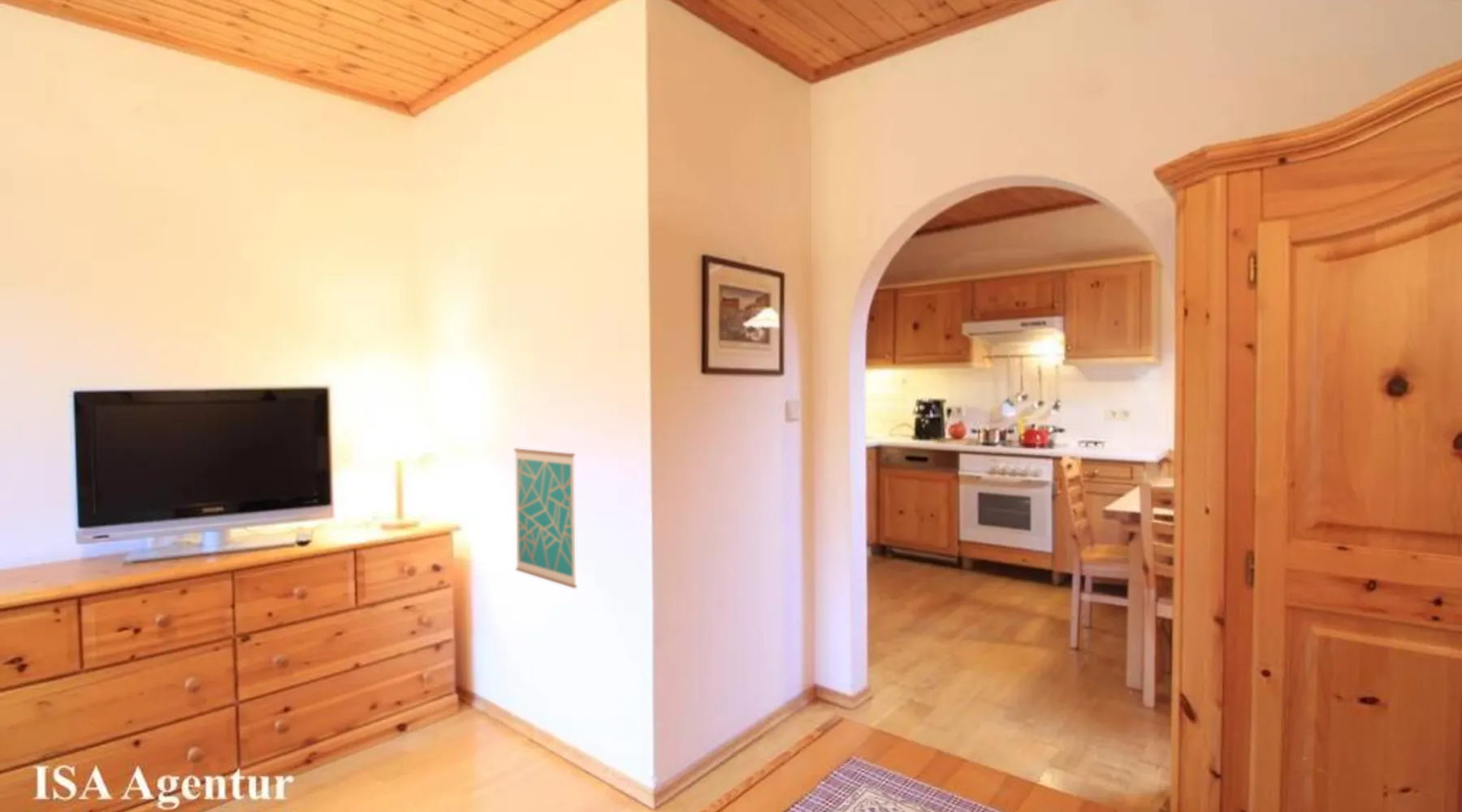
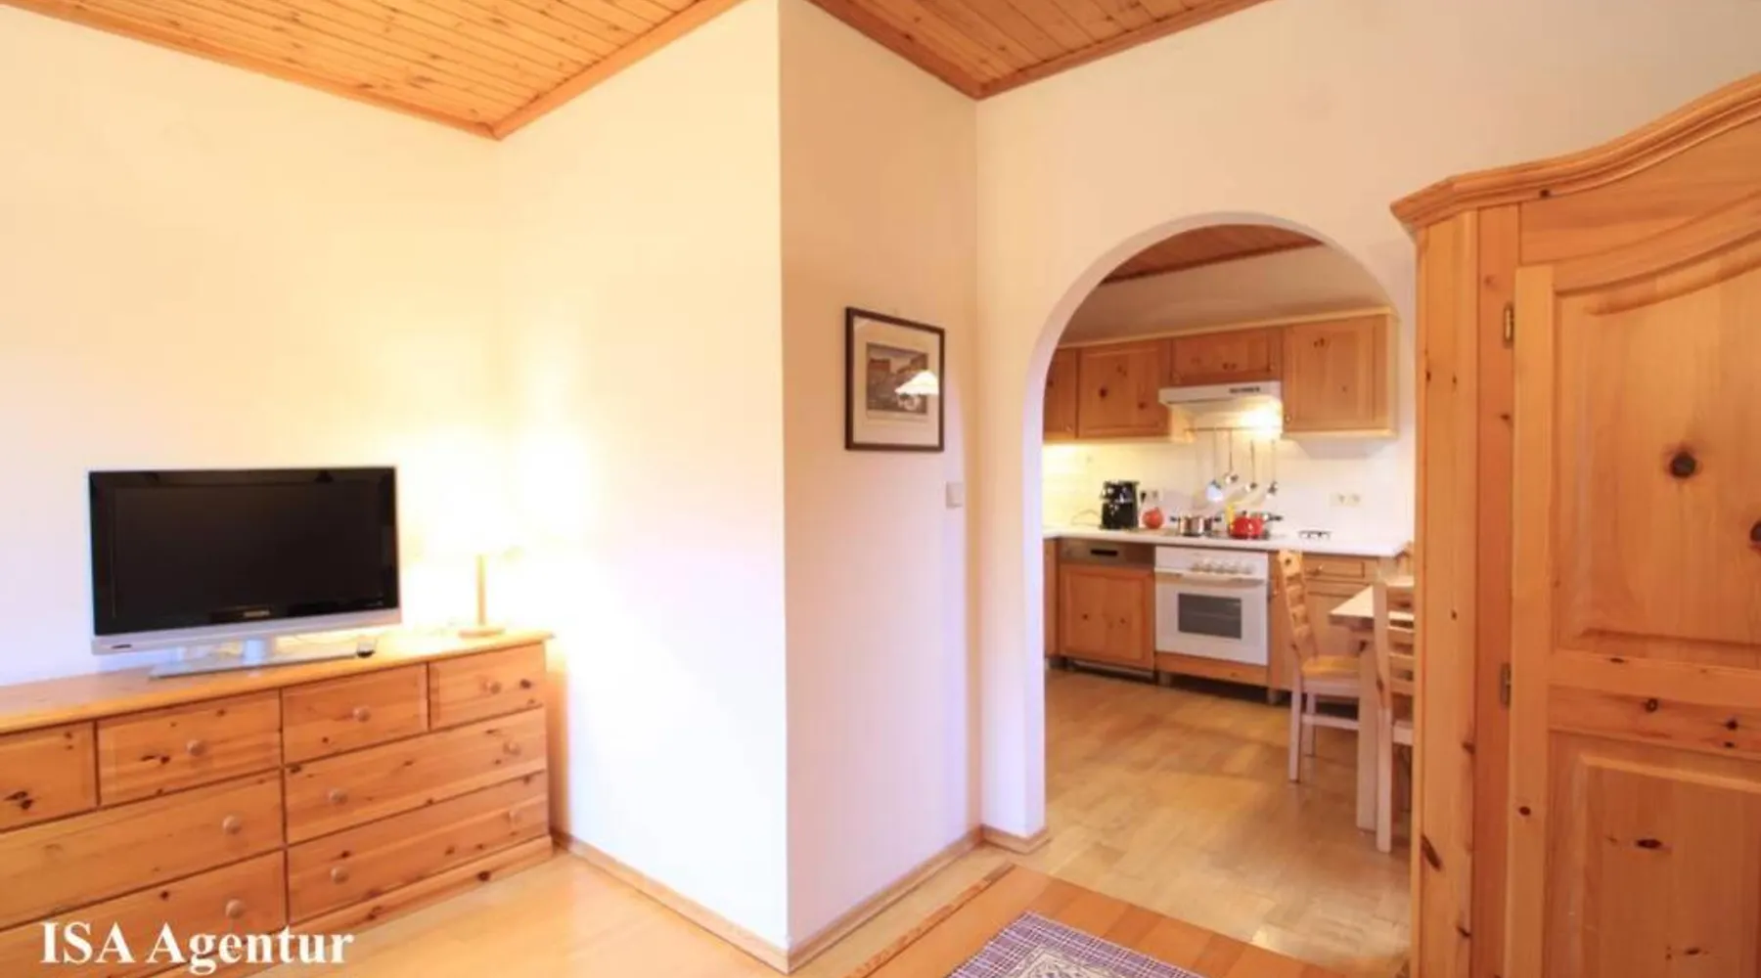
- wall art (543, 515)
